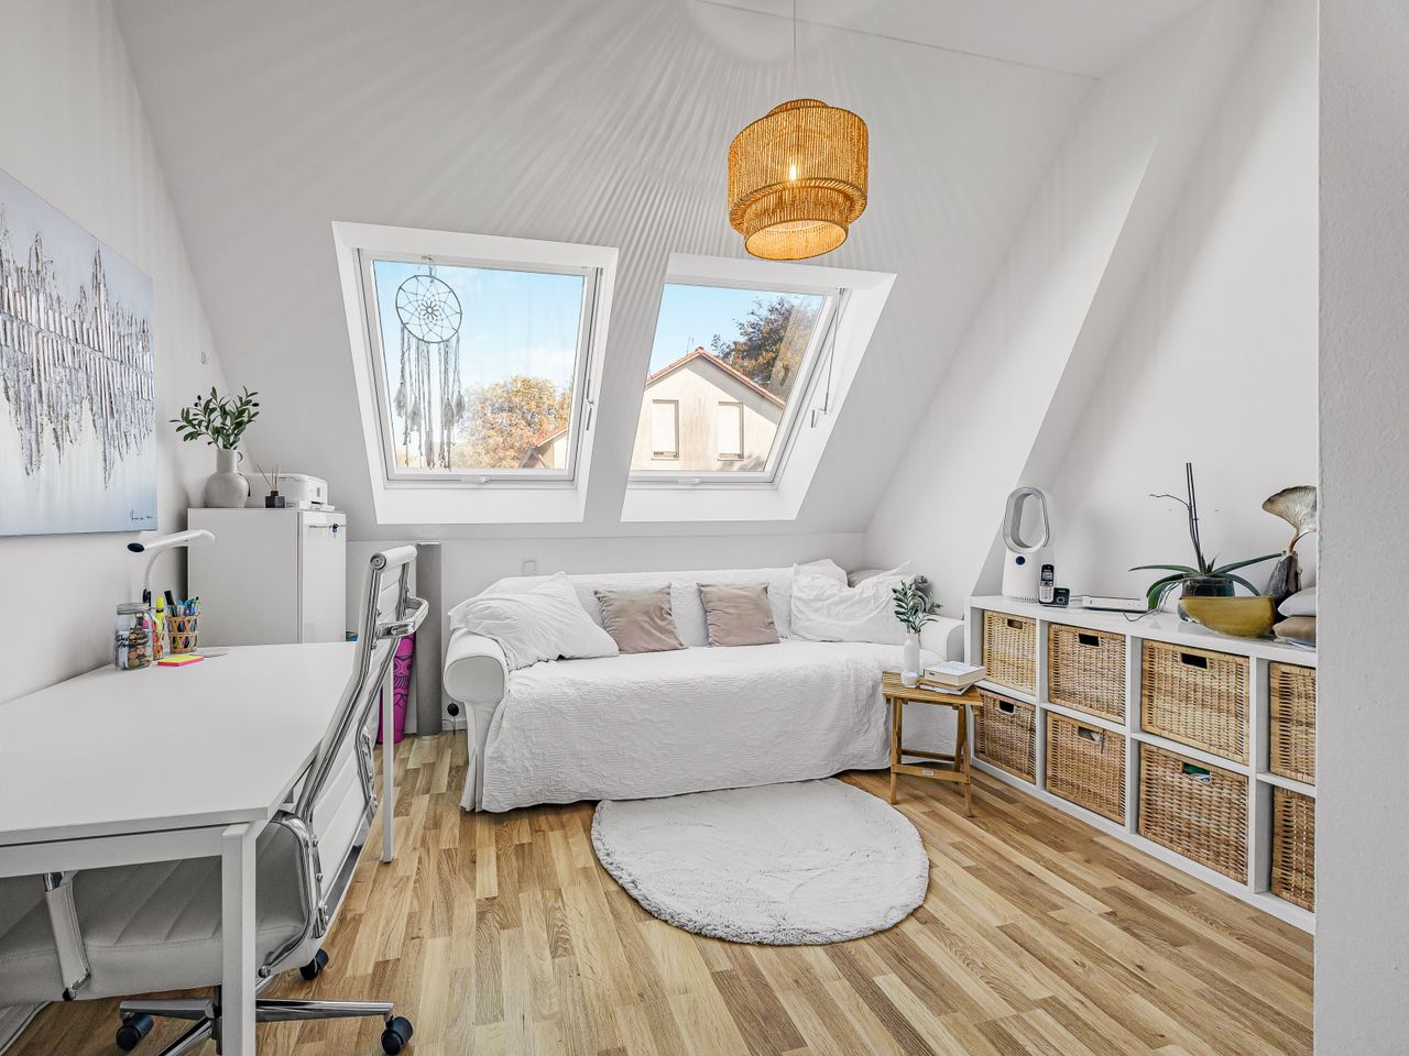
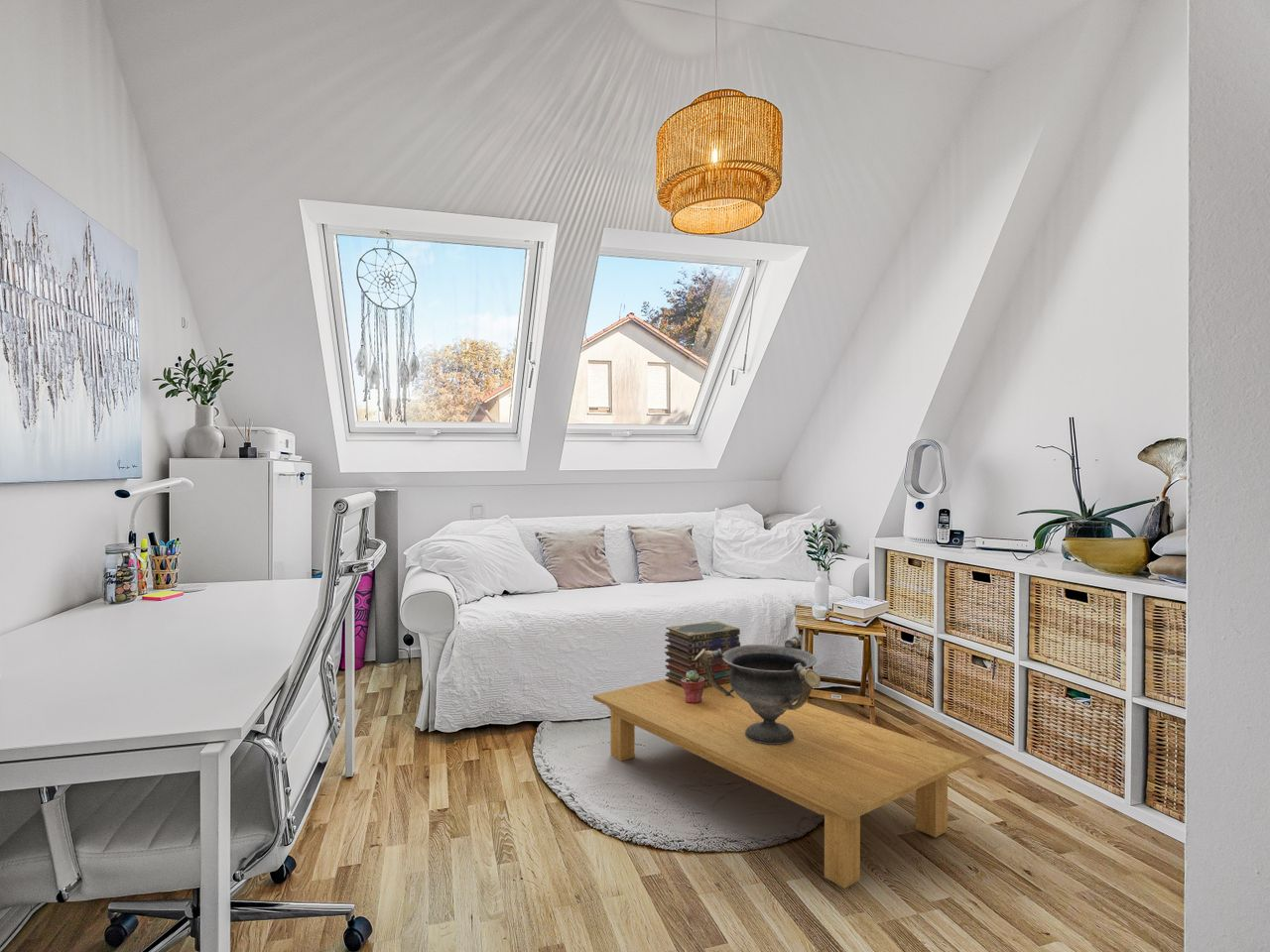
+ potted succulent (693, 684)
+ book stack (699, 652)
+ coffee table (759, 756)
+ decorative bowl (779, 690)
